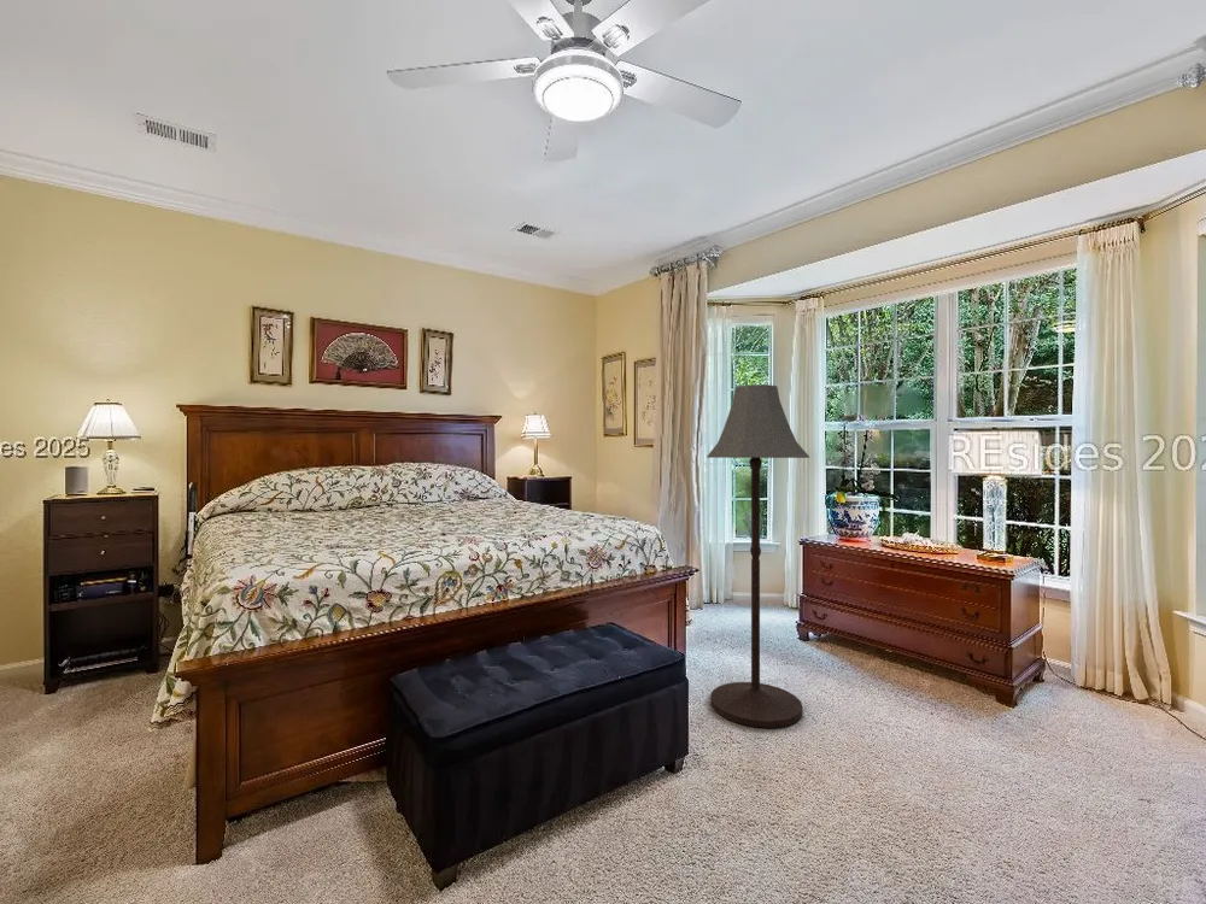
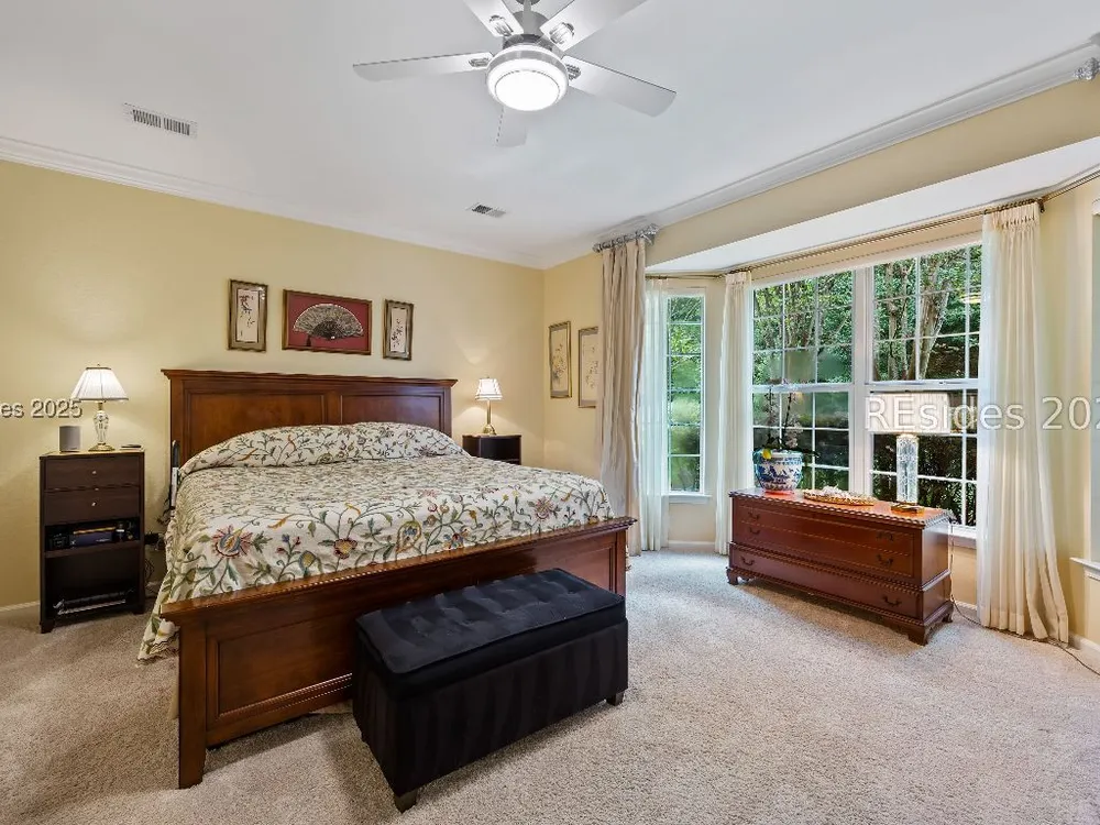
- floor lamp (755, 546)
